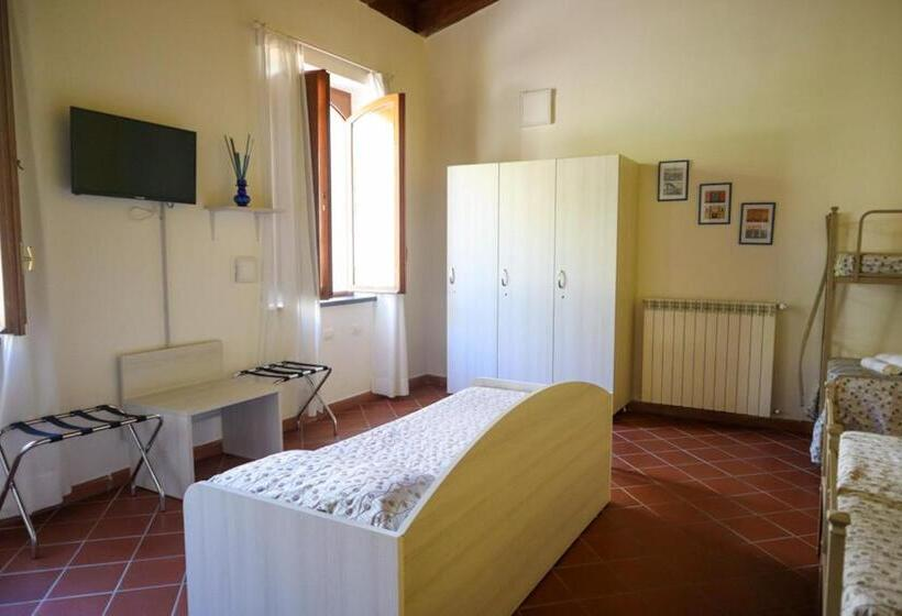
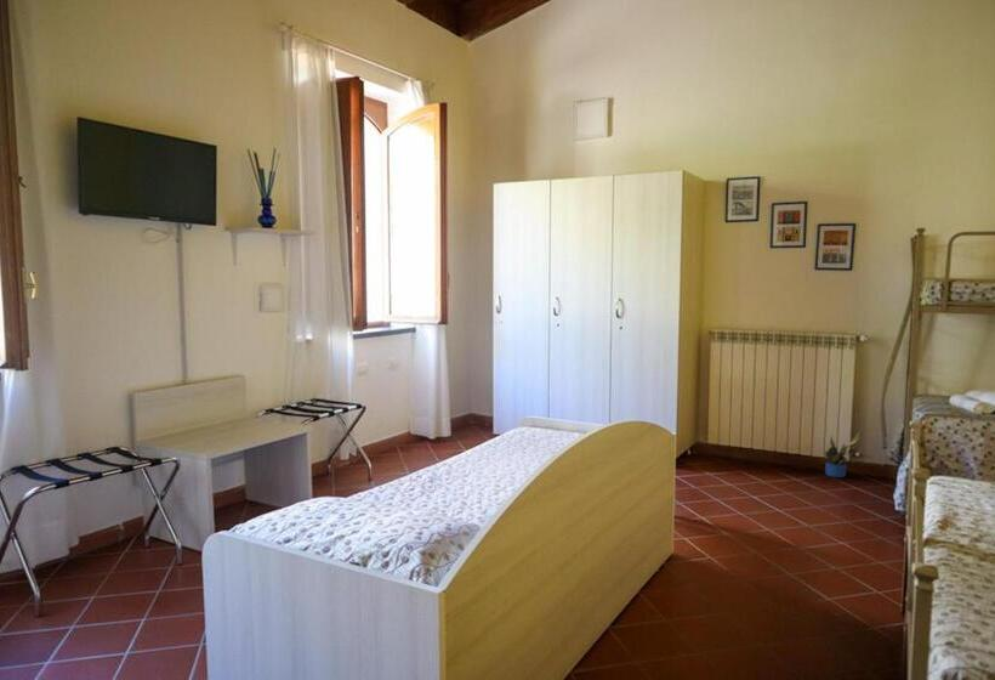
+ potted plant (842, 452)
